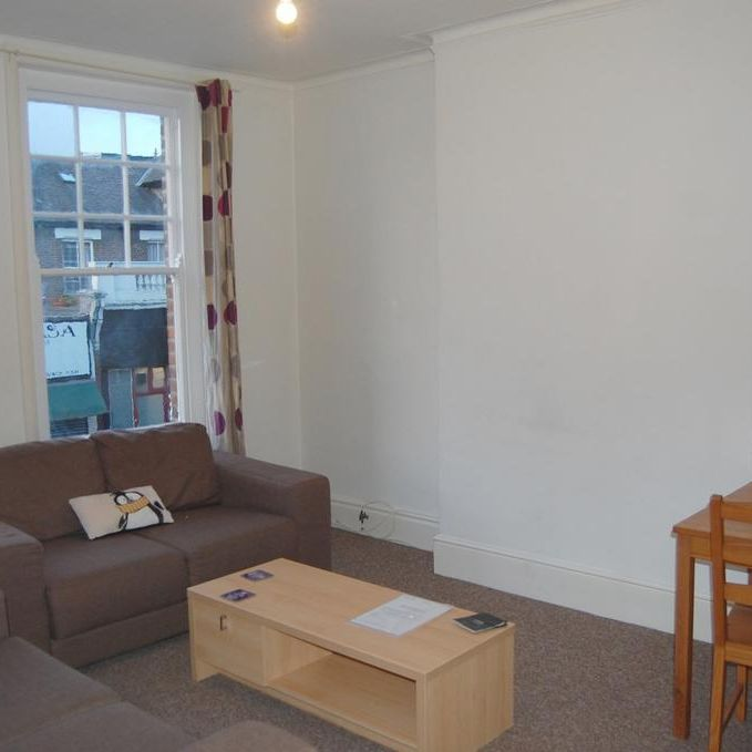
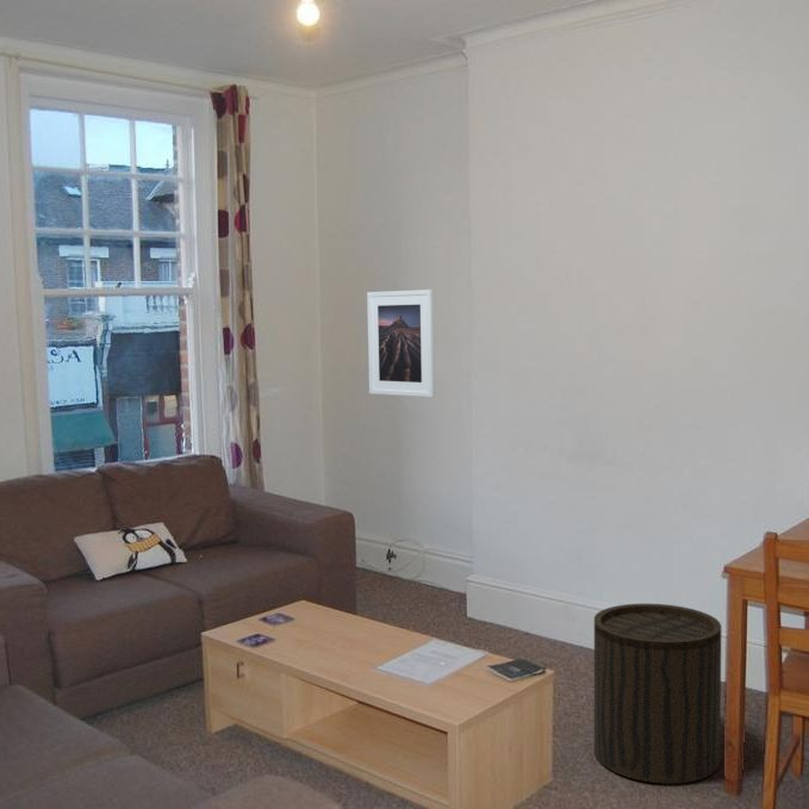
+ stool (655, 687)
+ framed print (399, 343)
